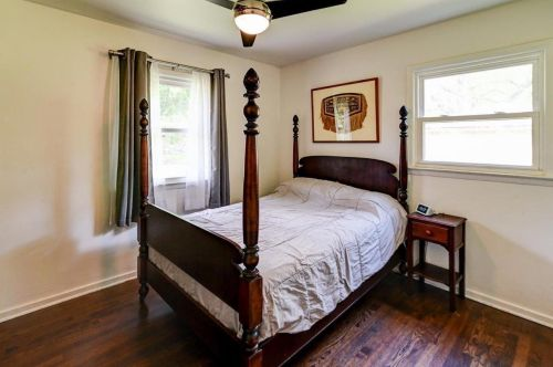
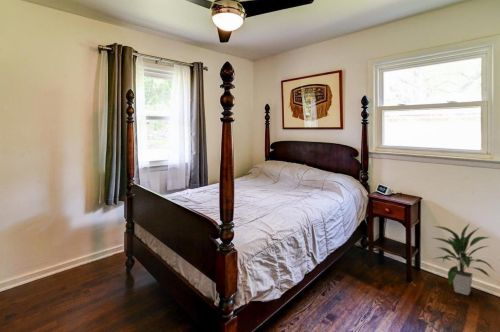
+ indoor plant (460, 257)
